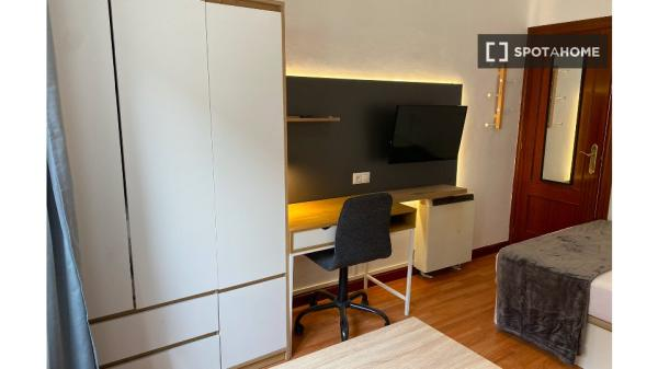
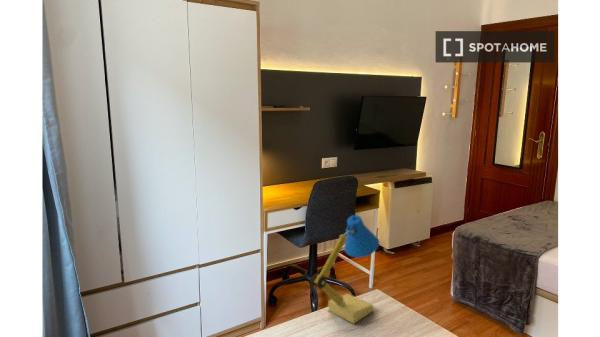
+ desk lamp (334, 261)
